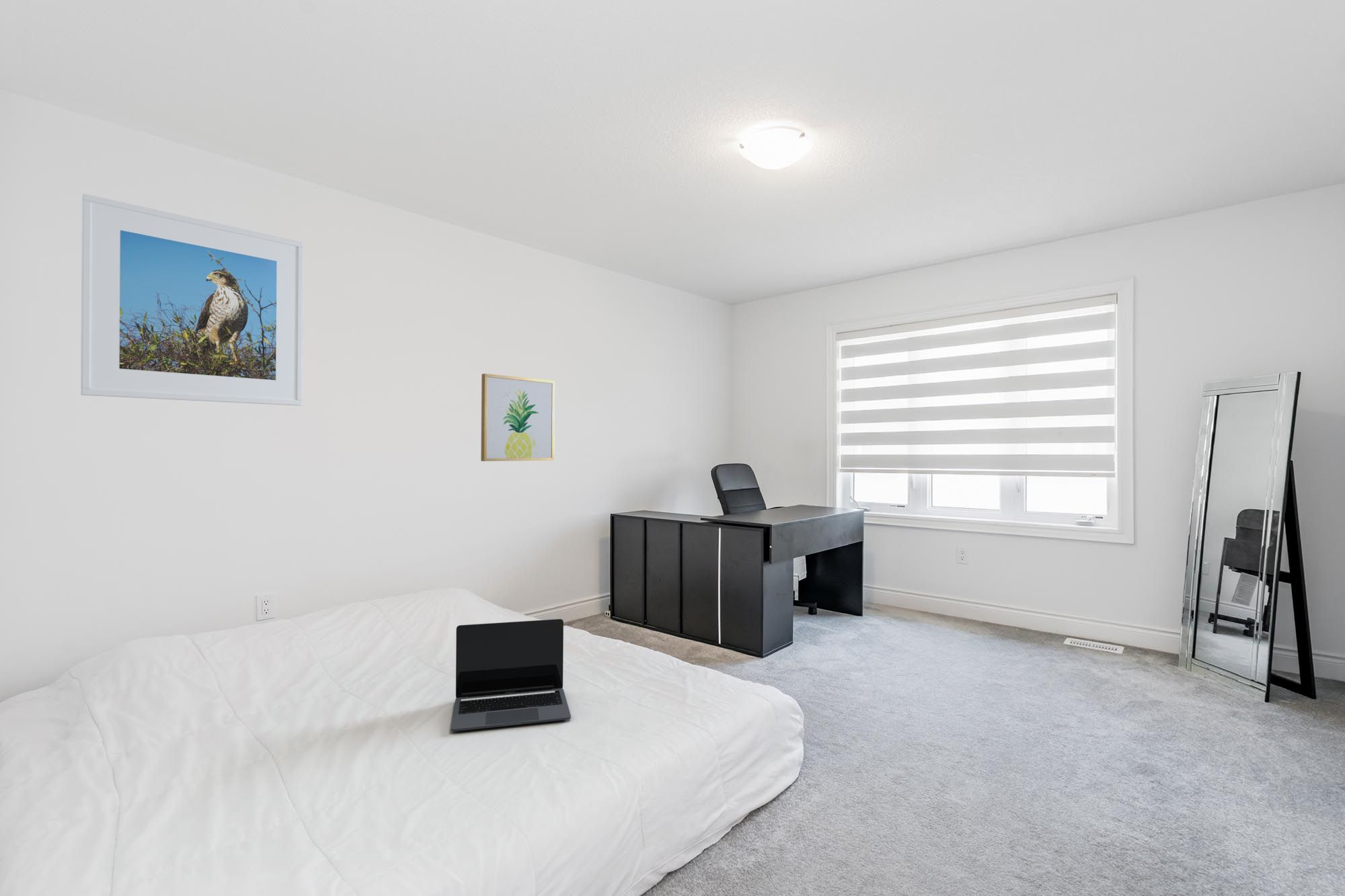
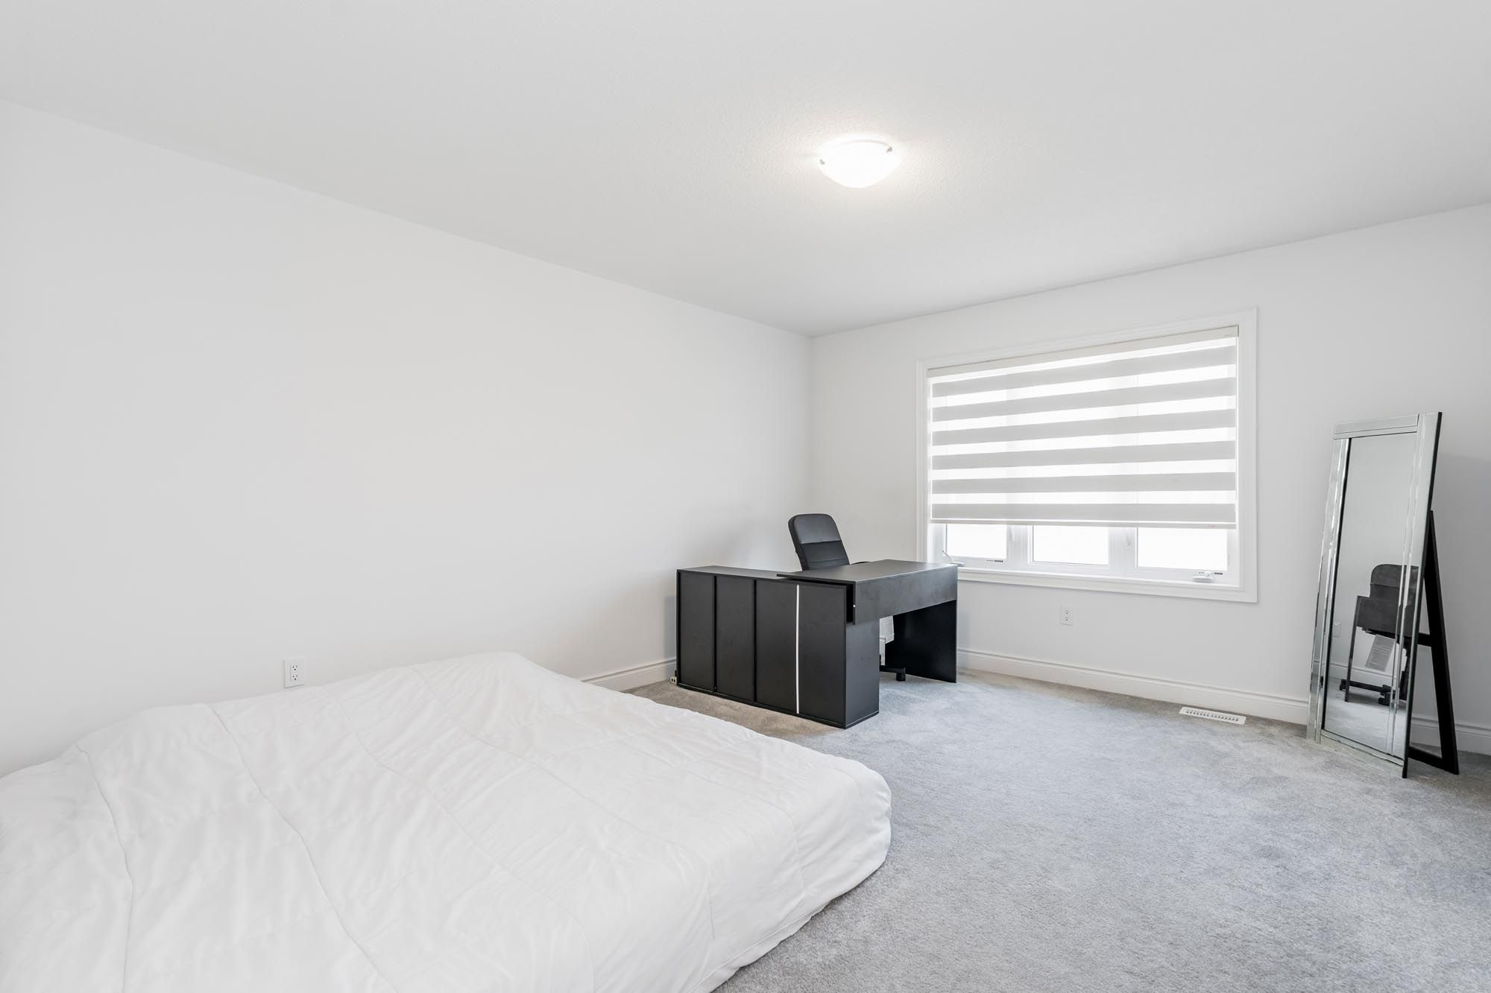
- wall art (519, 419)
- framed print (203, 311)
- laptop (511, 671)
